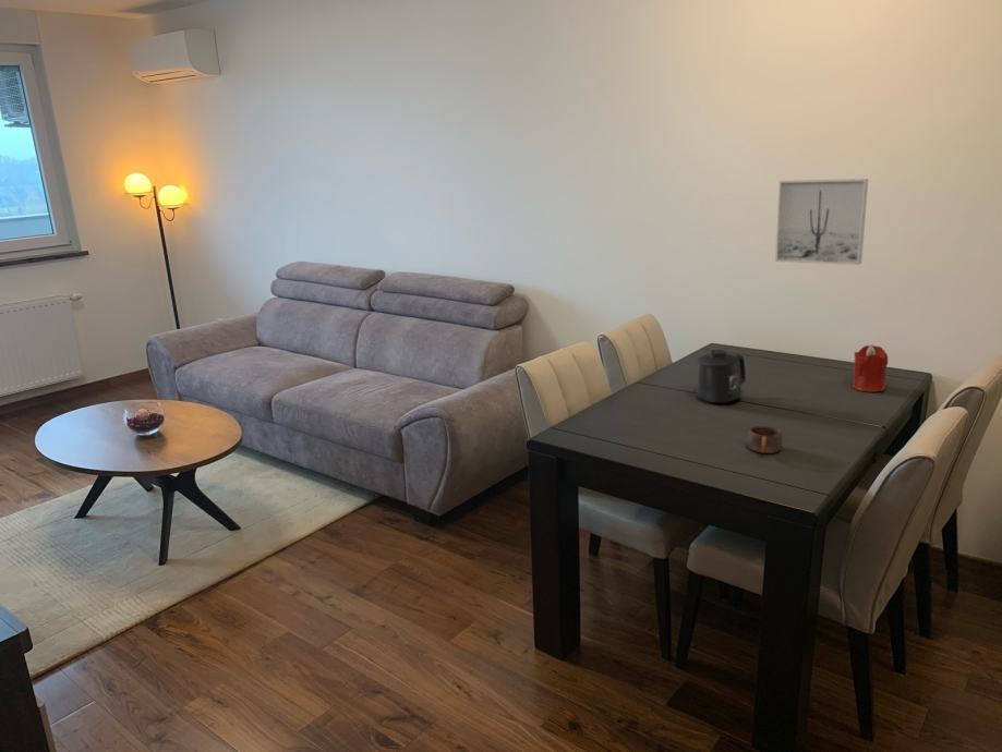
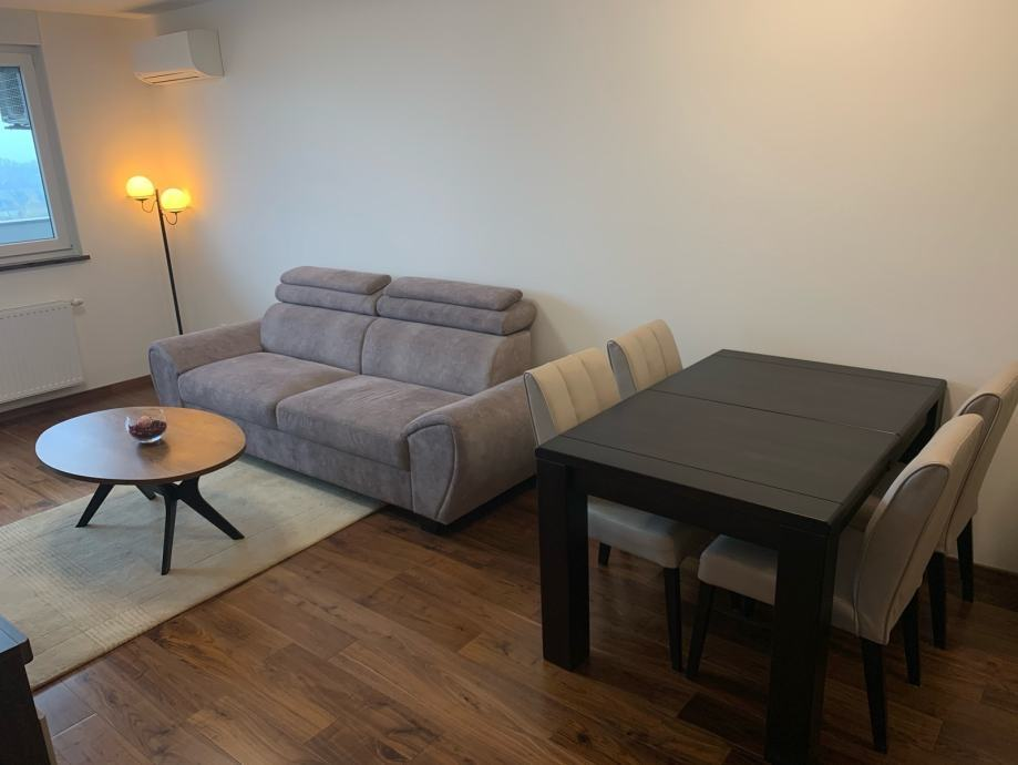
- wall art (820, 221)
- mug (721, 373)
- cup (762, 440)
- candle (870, 366)
